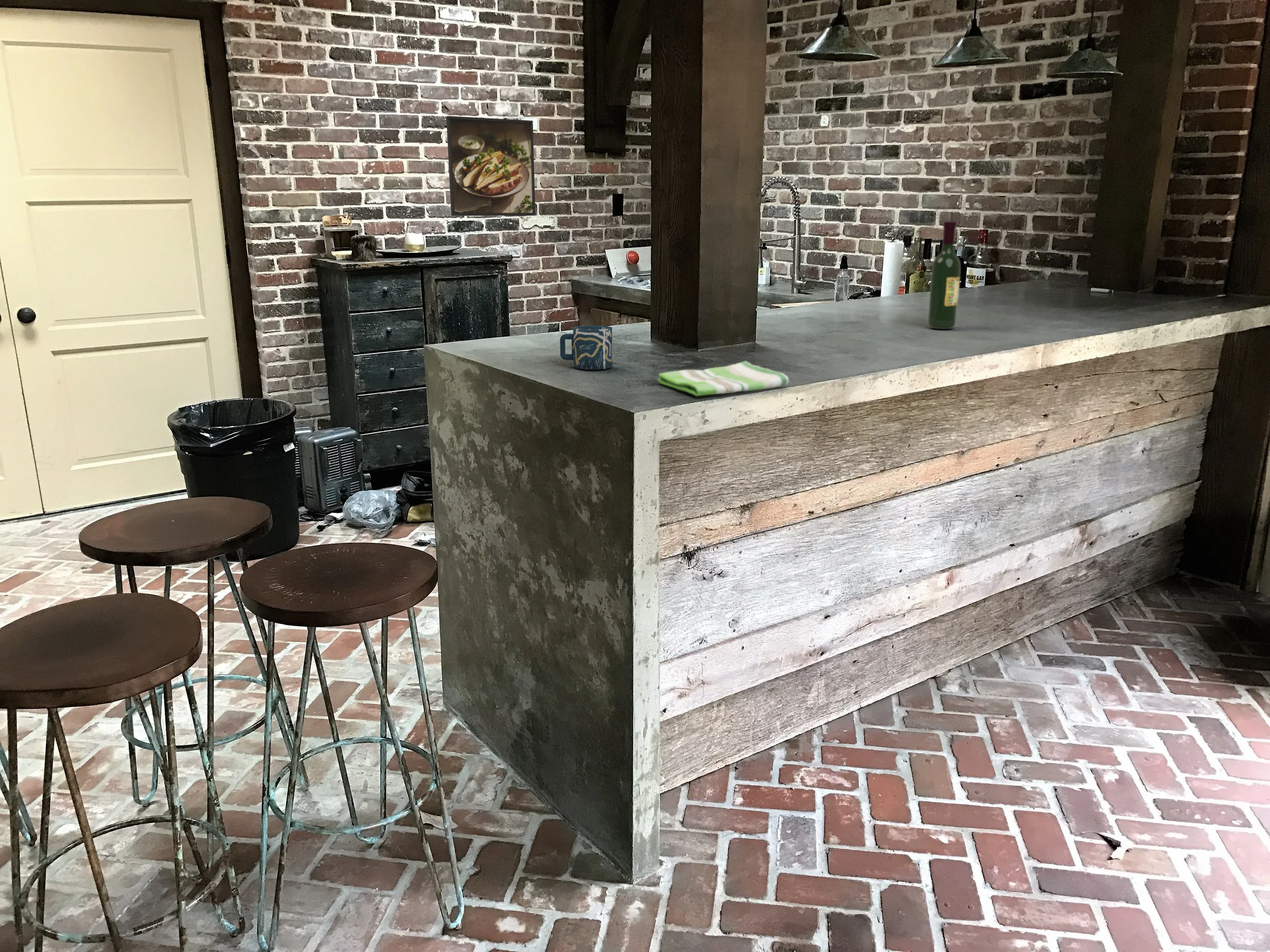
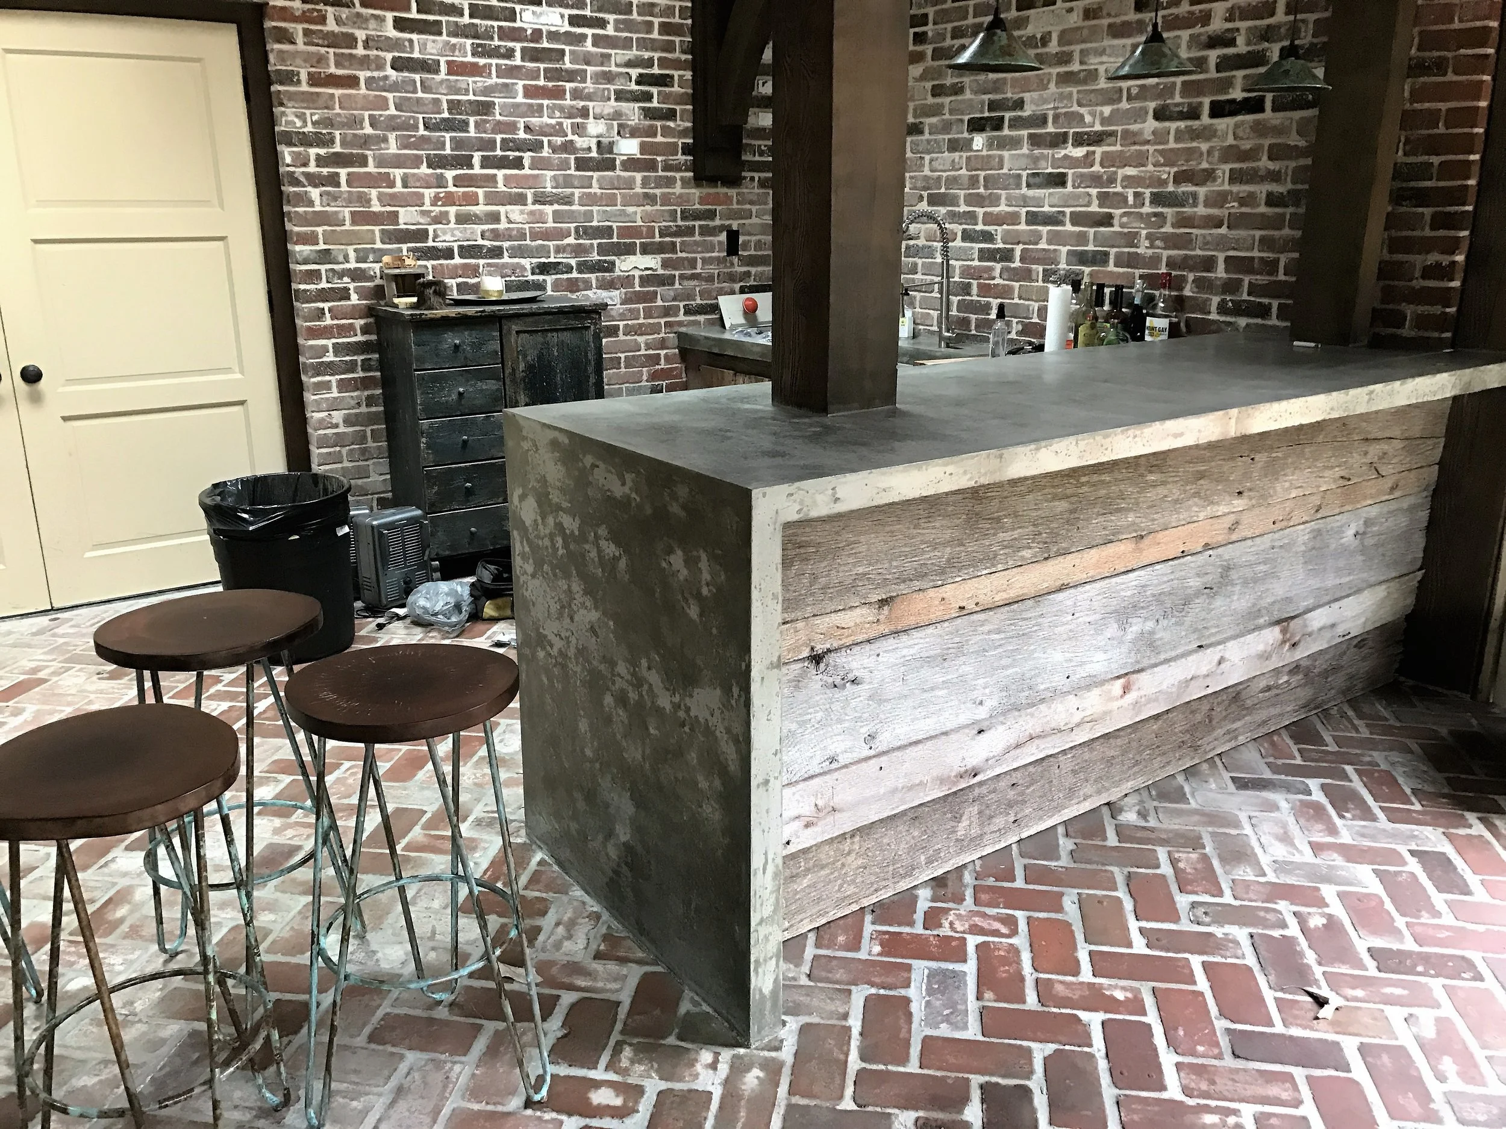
- wine bottle (945, 275)
- dish towel (722, 378)
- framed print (492, 168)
- cup (586, 347)
